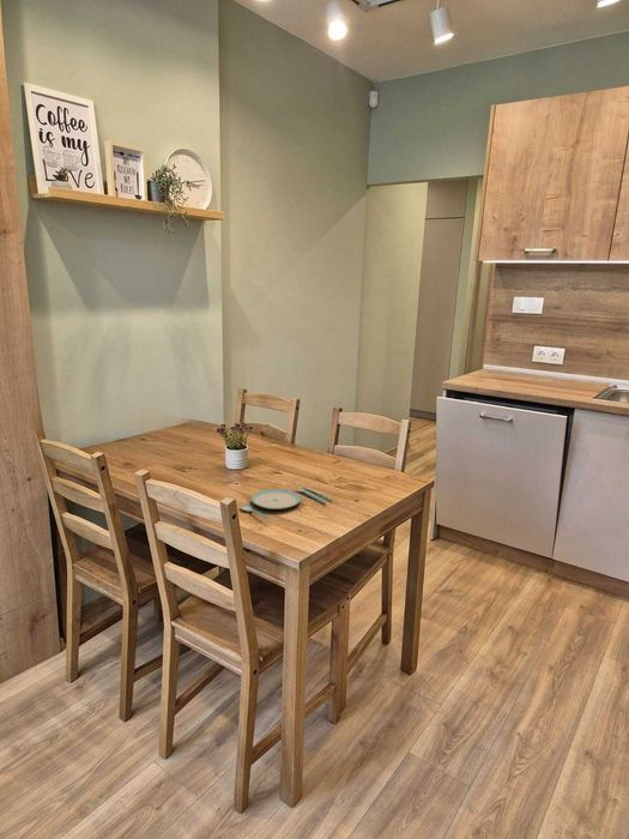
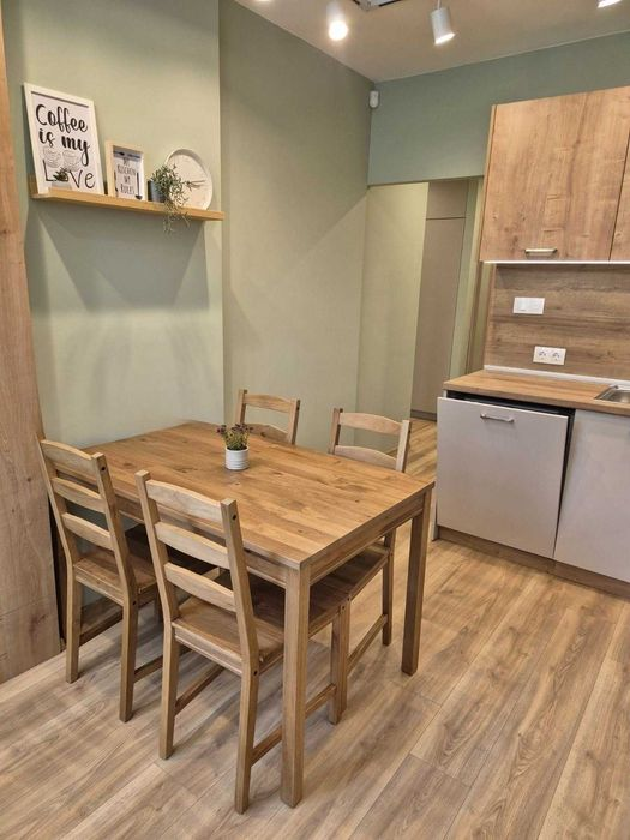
- plate (284, 500)
